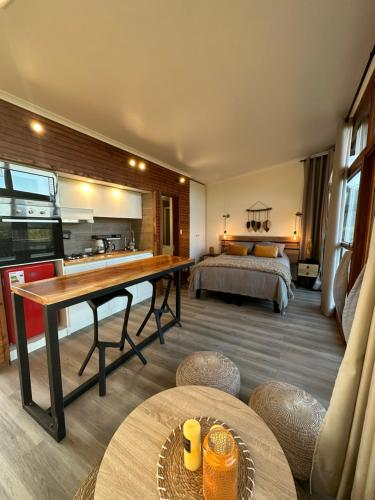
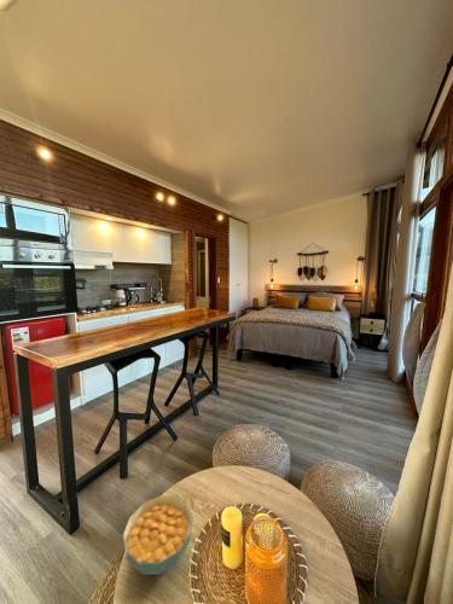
+ cereal bowl (159, 539)
